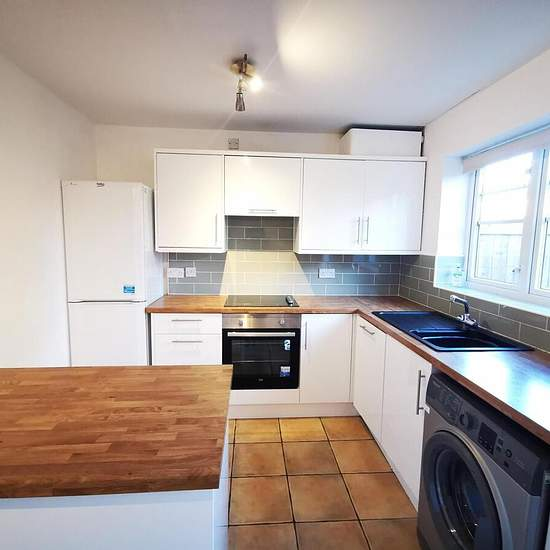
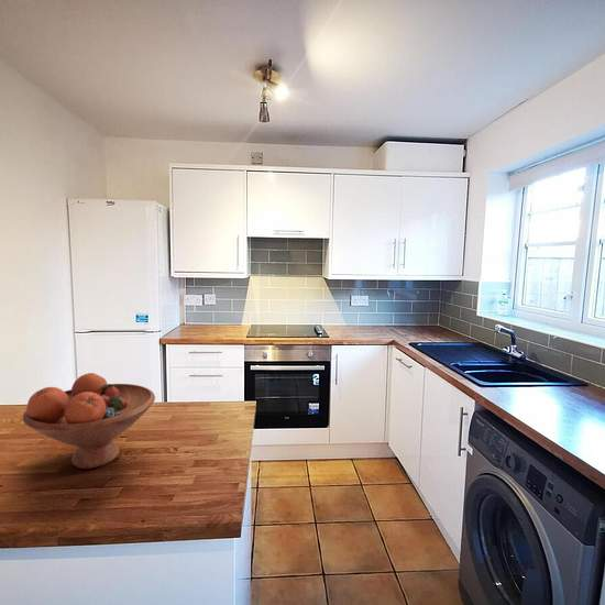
+ fruit bowl (95, 419)
